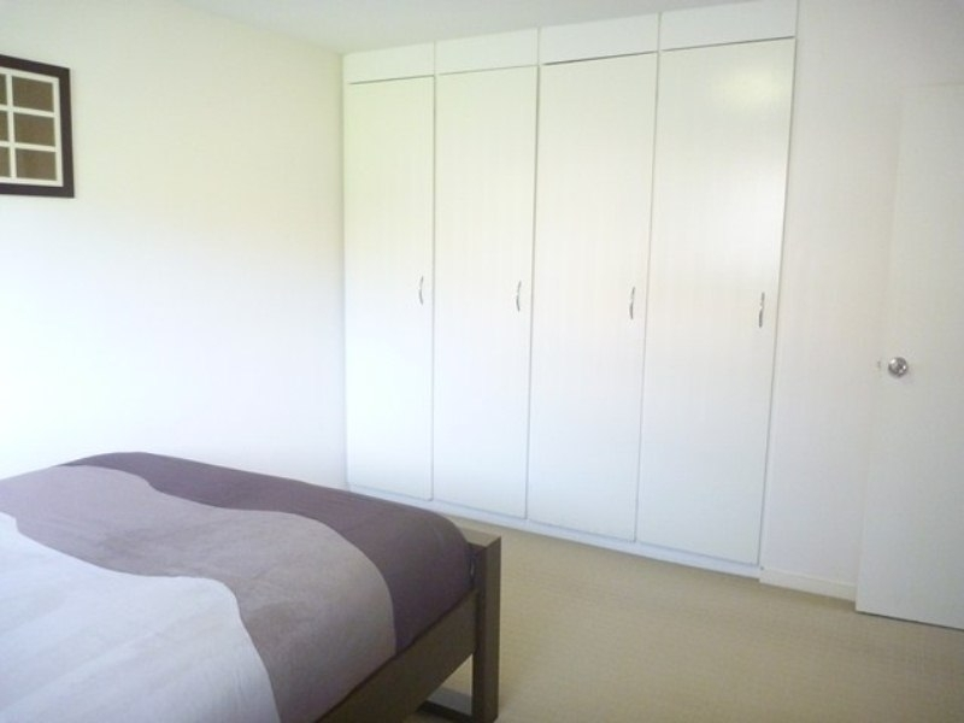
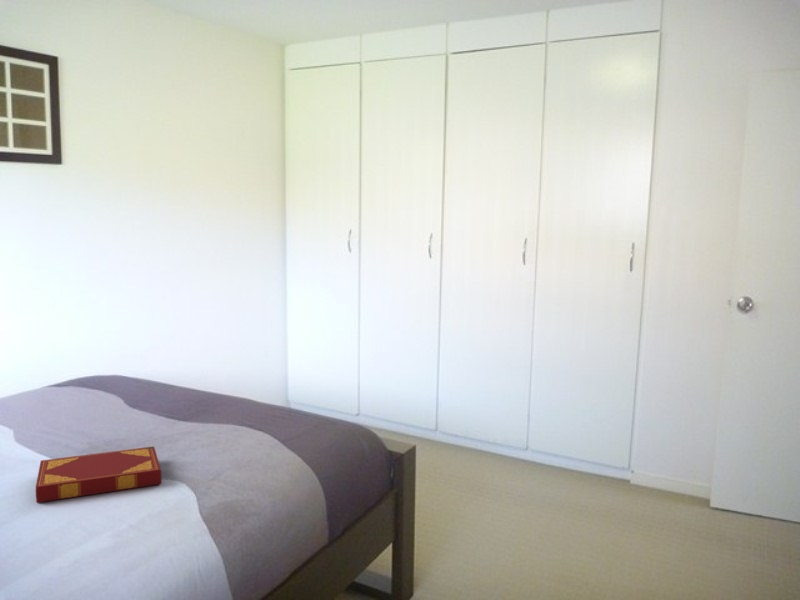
+ hardback book (100, 472)
